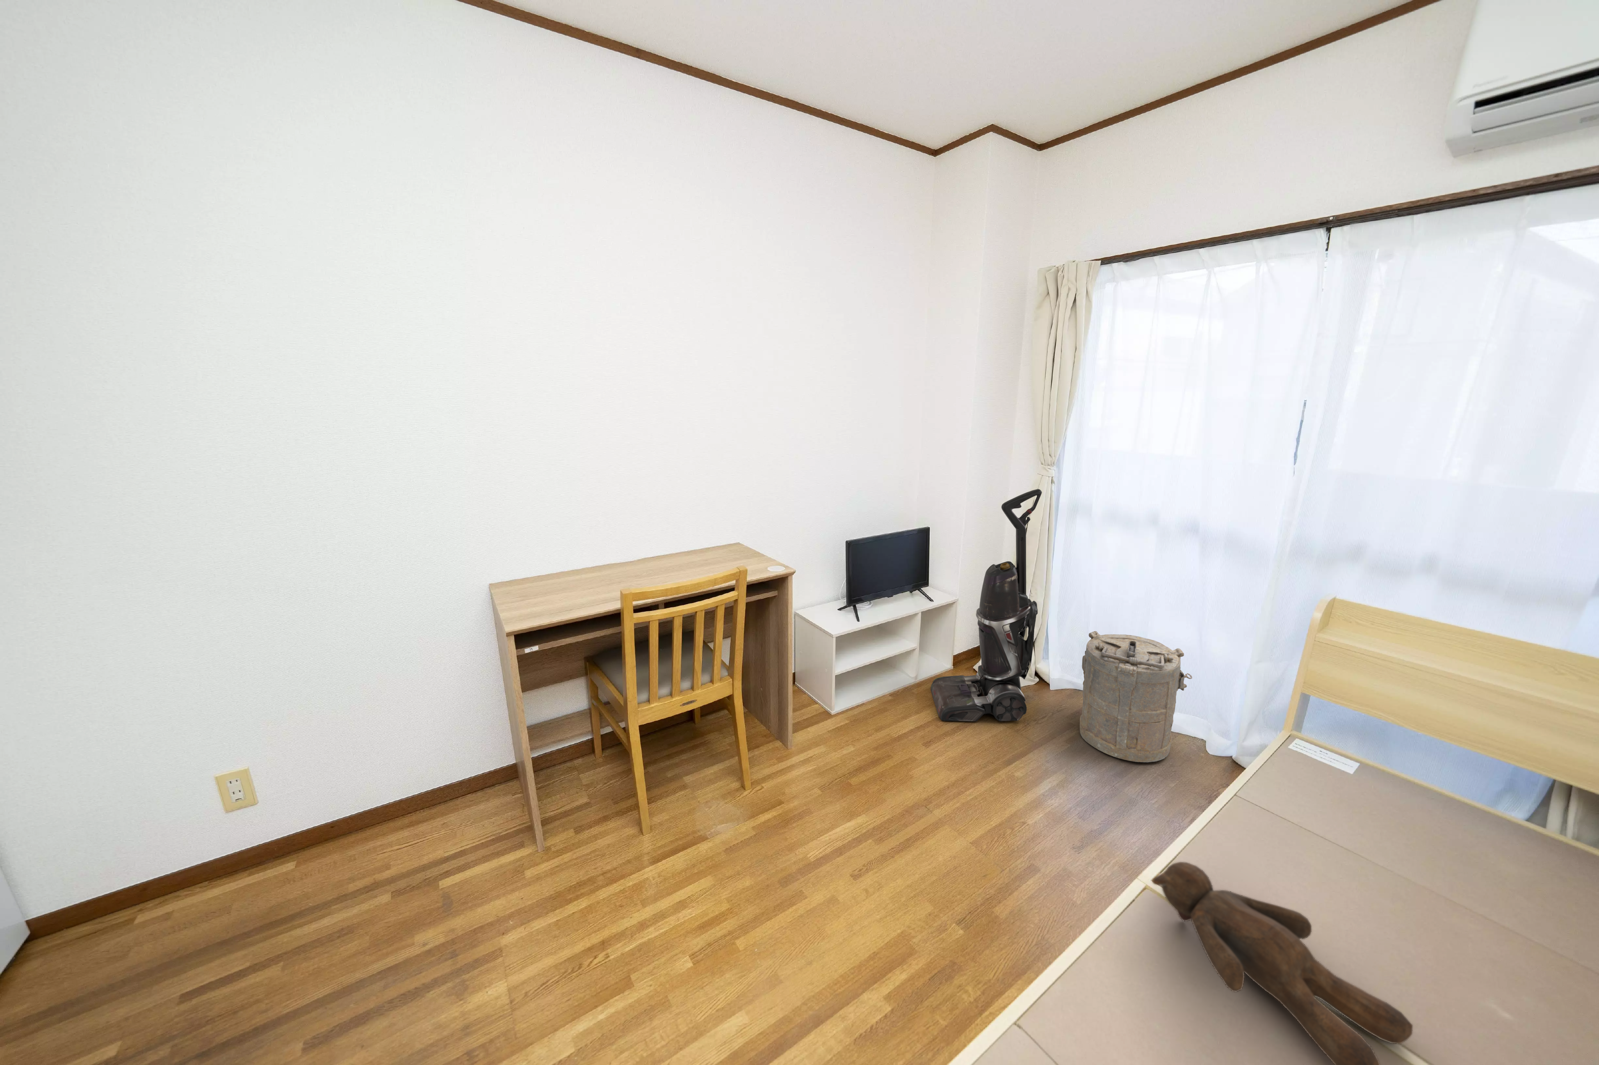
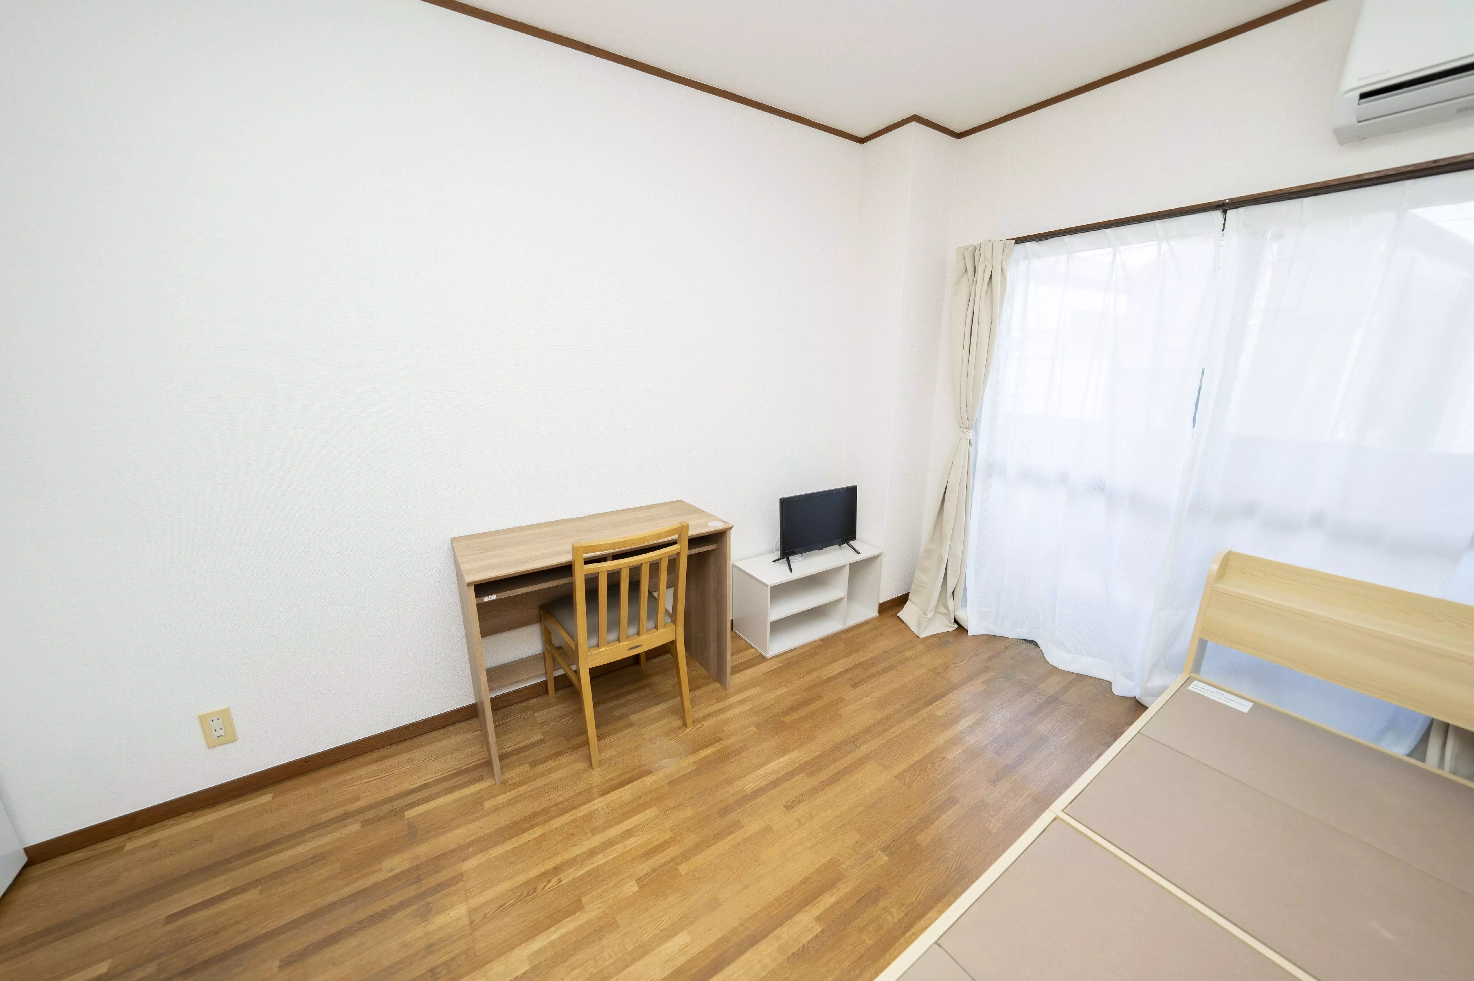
- teddy bear (1265, 949)
- vacuum cleaner (982, 601)
- laundry hamper (1125, 688)
